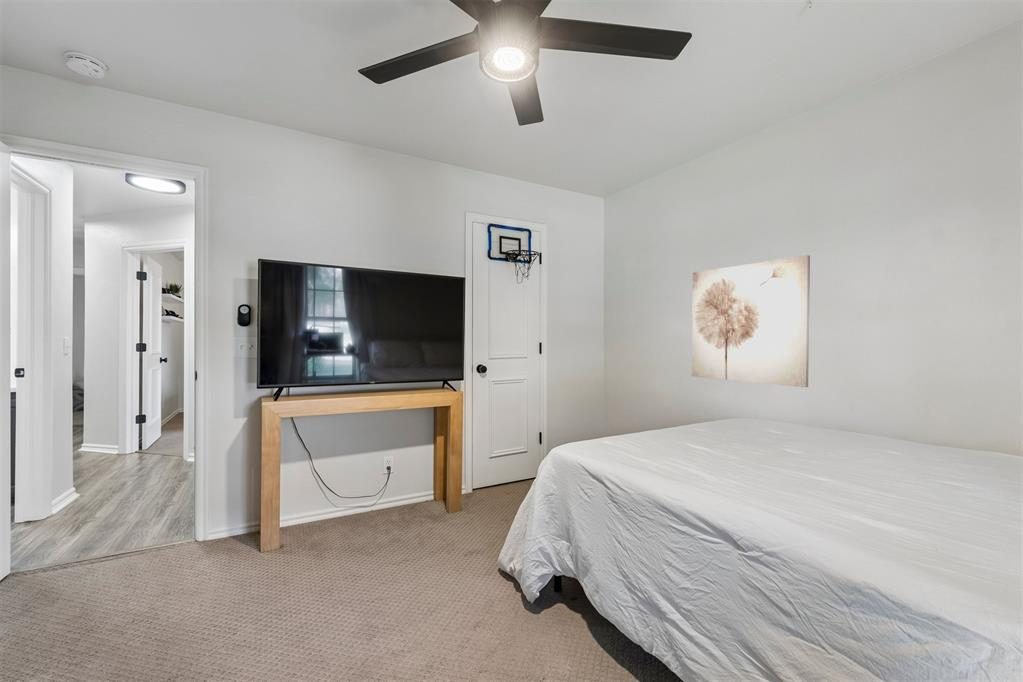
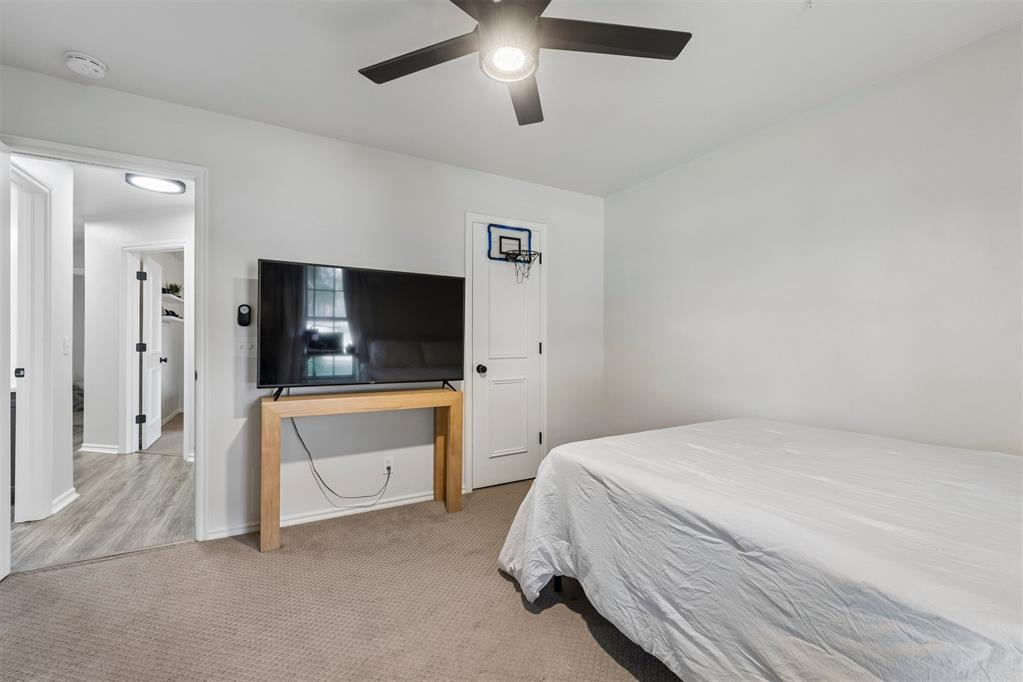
- wall art (743, 323)
